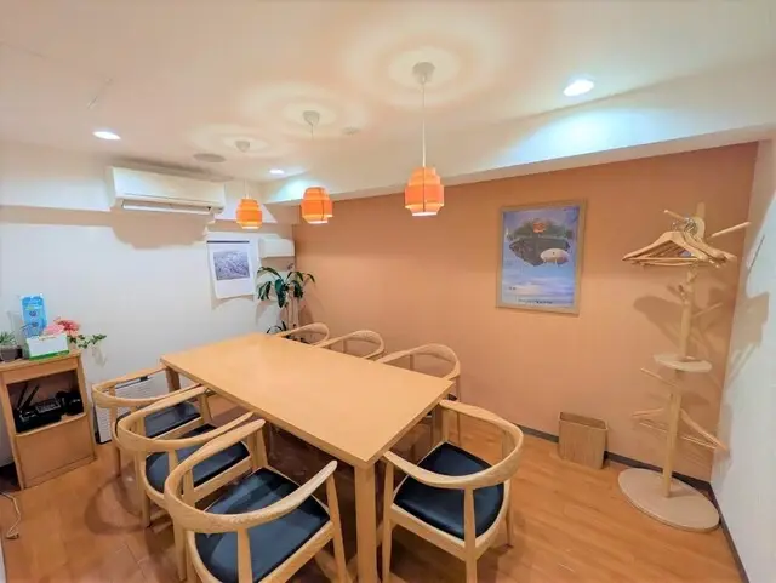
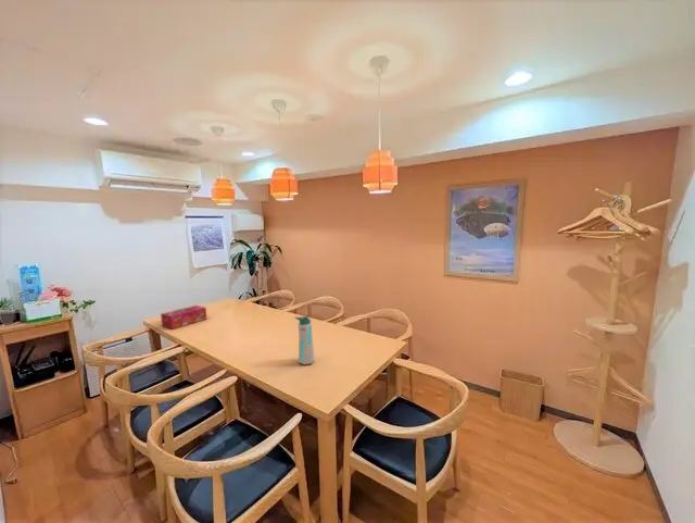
+ water bottle (304, 339)
+ tissue box (185, 316)
